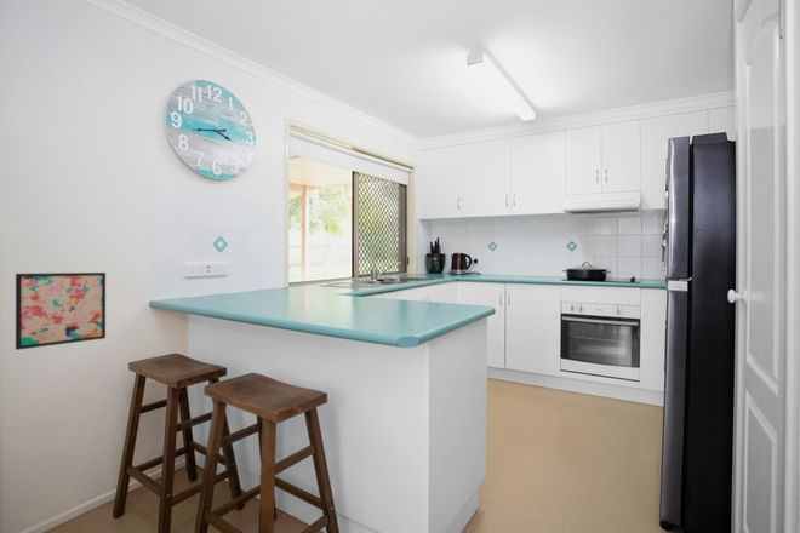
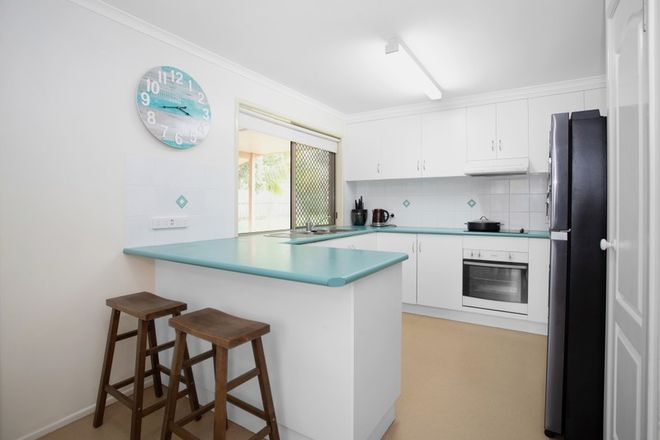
- wall art (63, 308)
